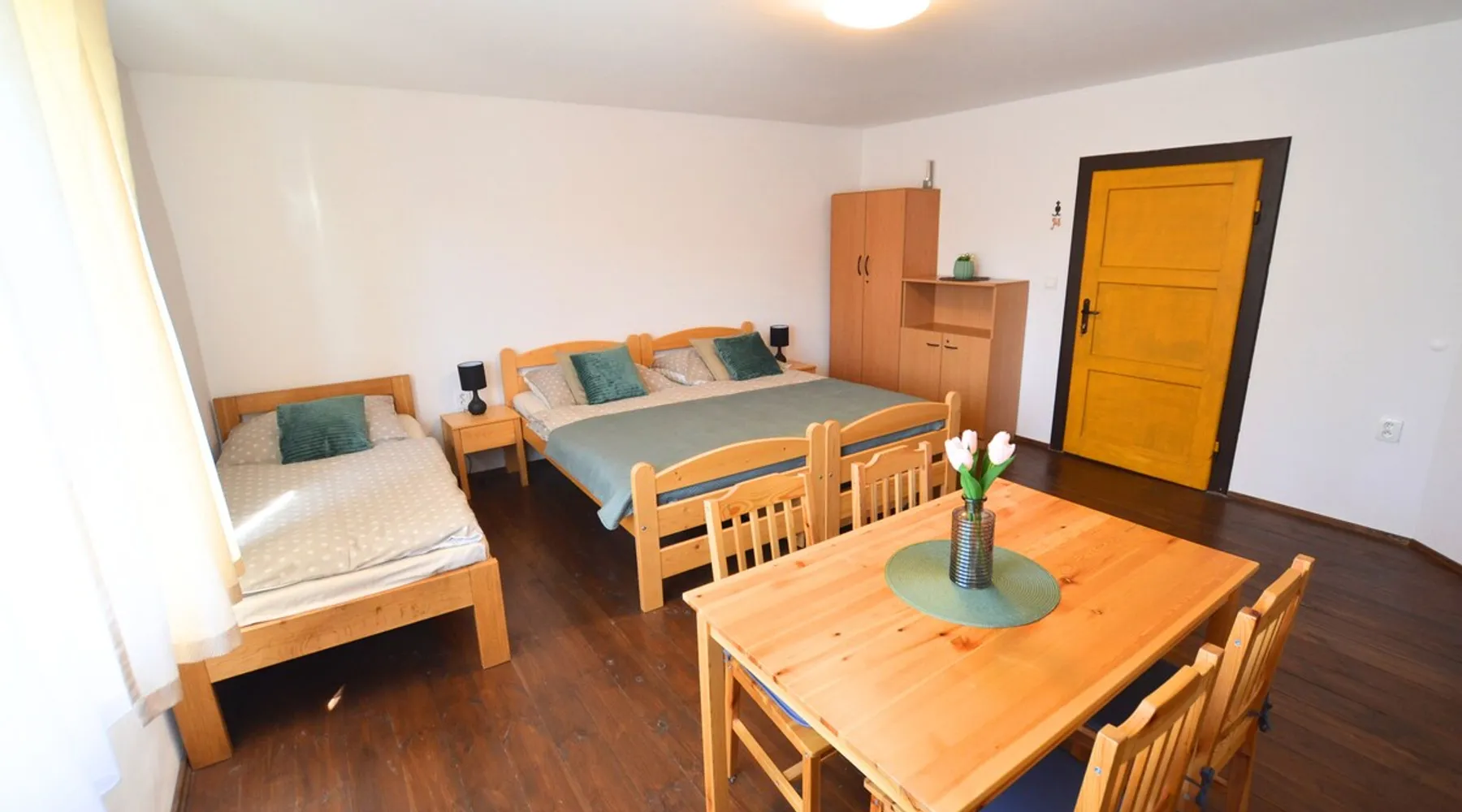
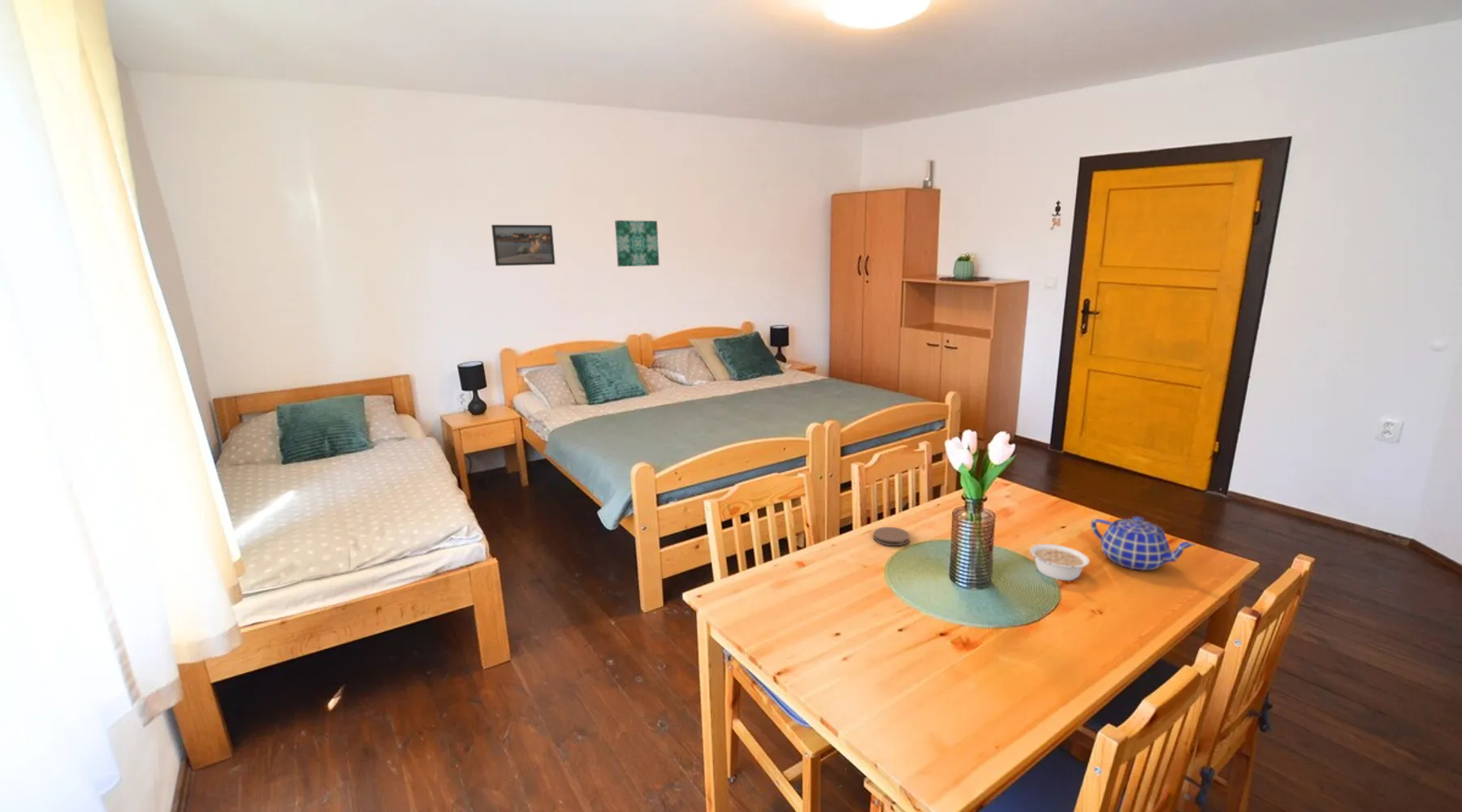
+ legume (1060, 563)
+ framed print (524, 244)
+ wall art (637, 243)
+ teapot (1139, 541)
+ coaster (891, 536)
